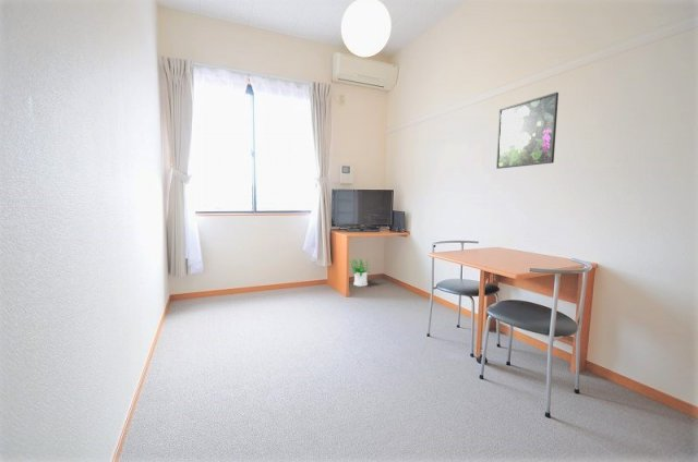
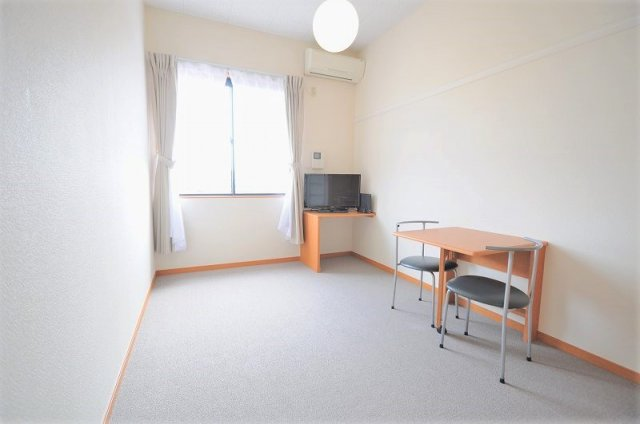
- potted plant (359, 271)
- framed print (524, 134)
